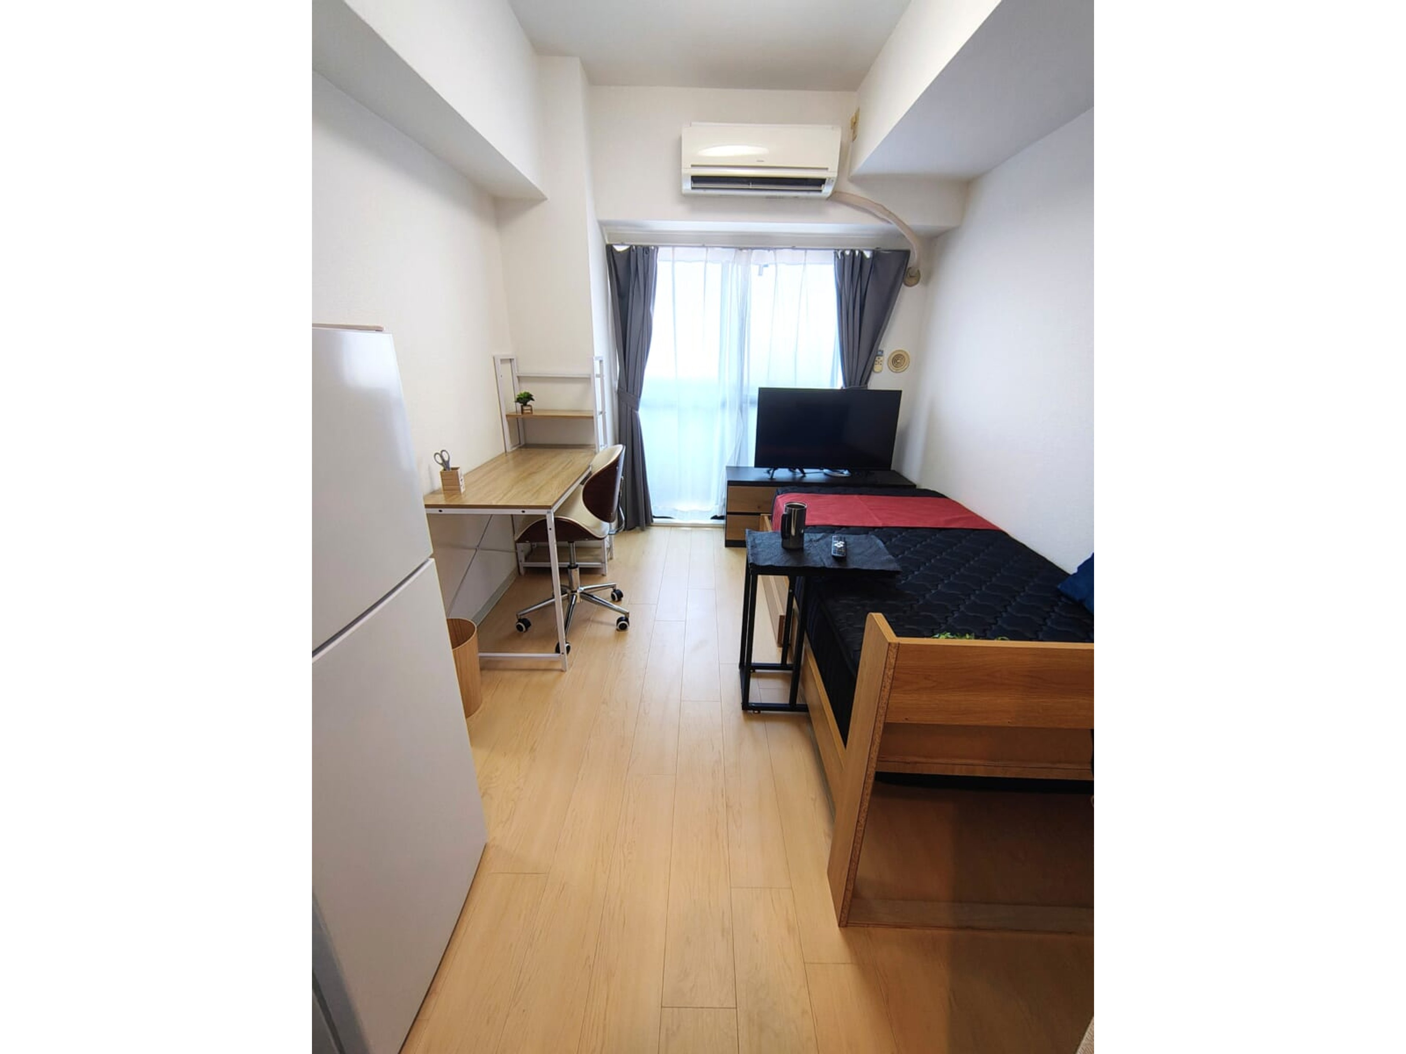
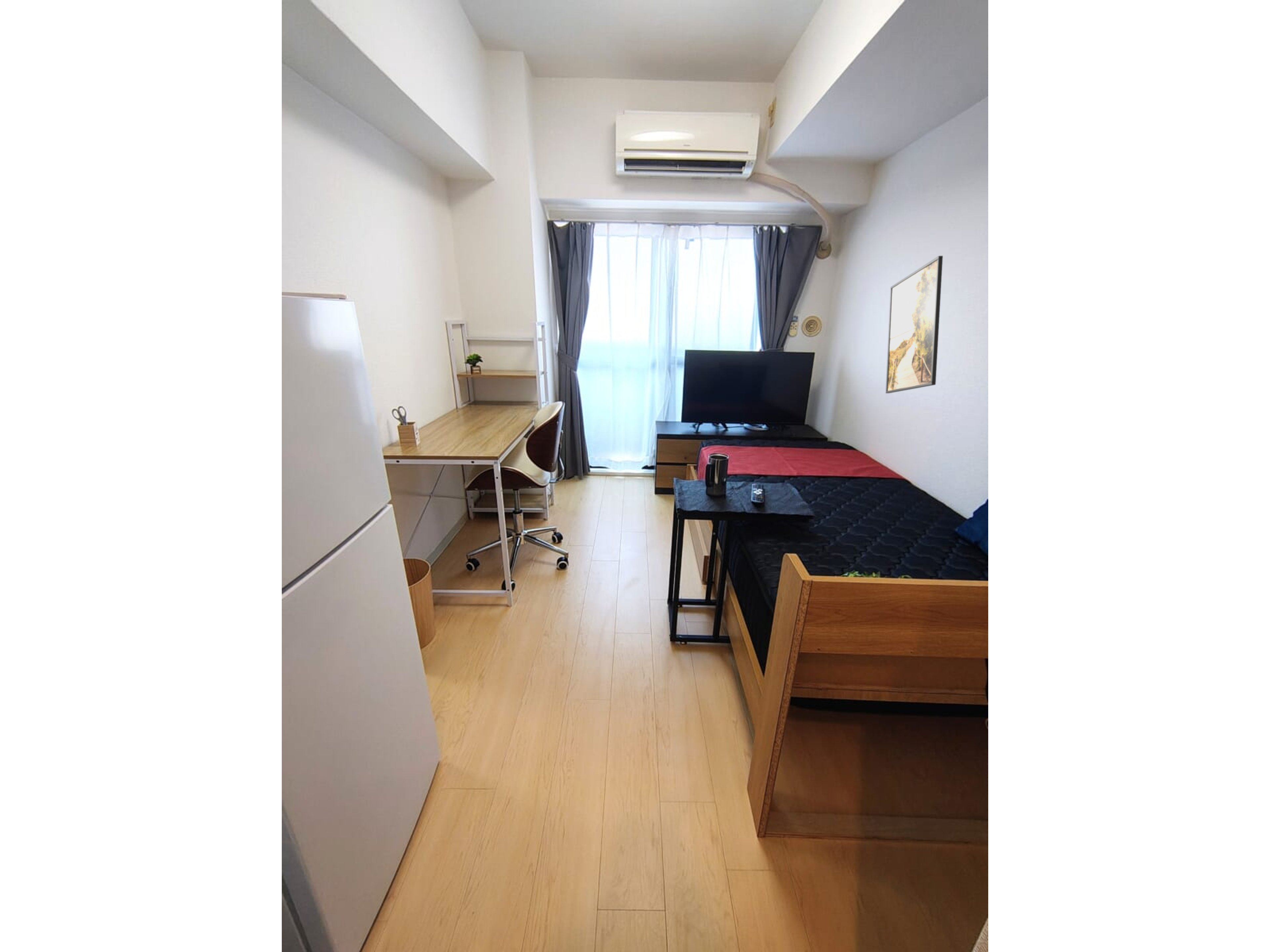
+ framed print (911, 332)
